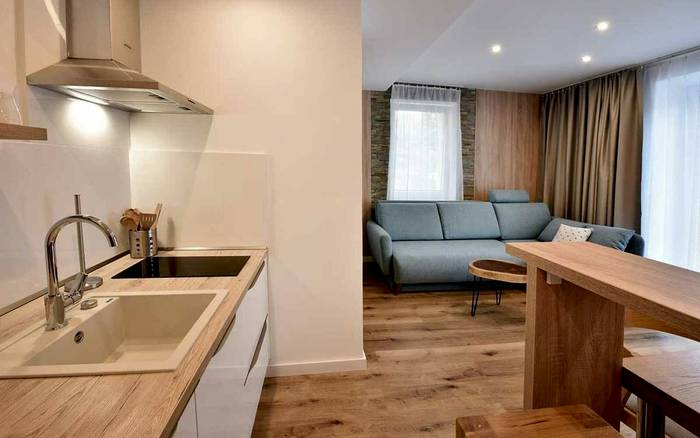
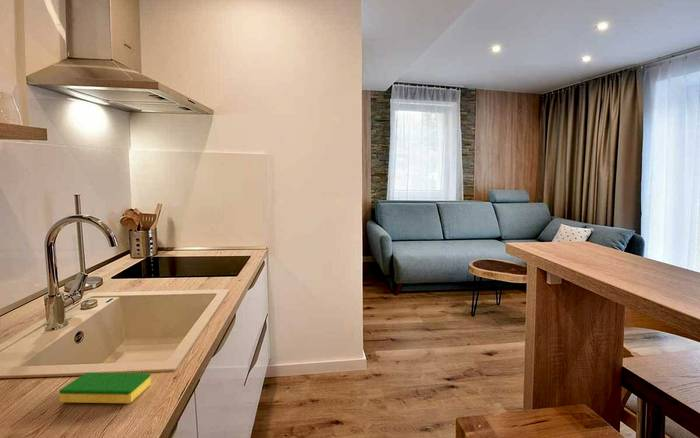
+ dish sponge (107, 387)
